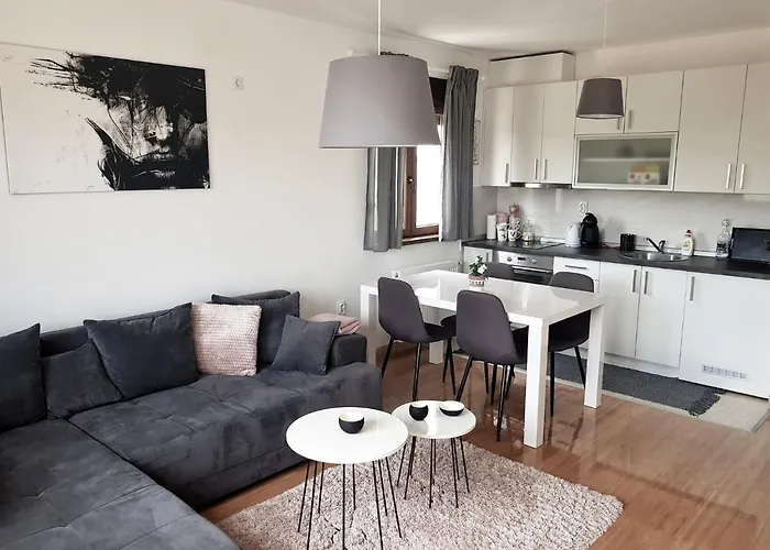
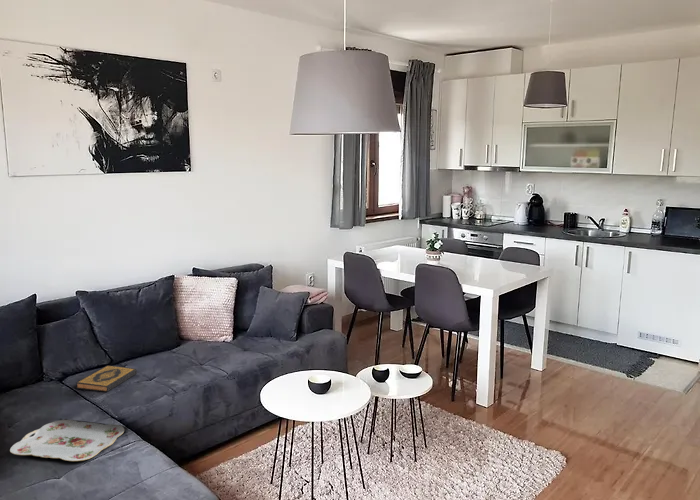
+ hardback book (107, 378)
+ serving tray (69, 440)
